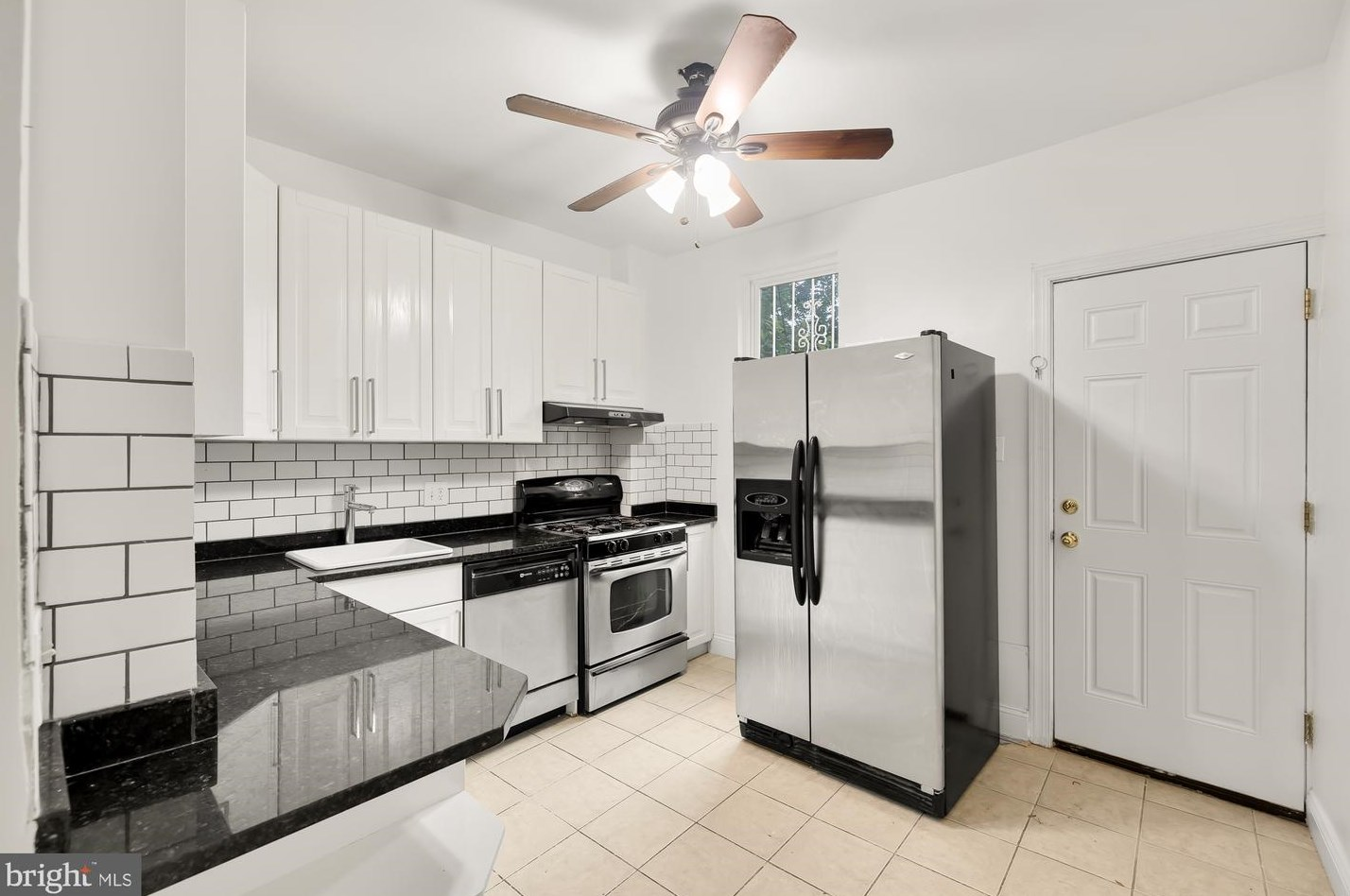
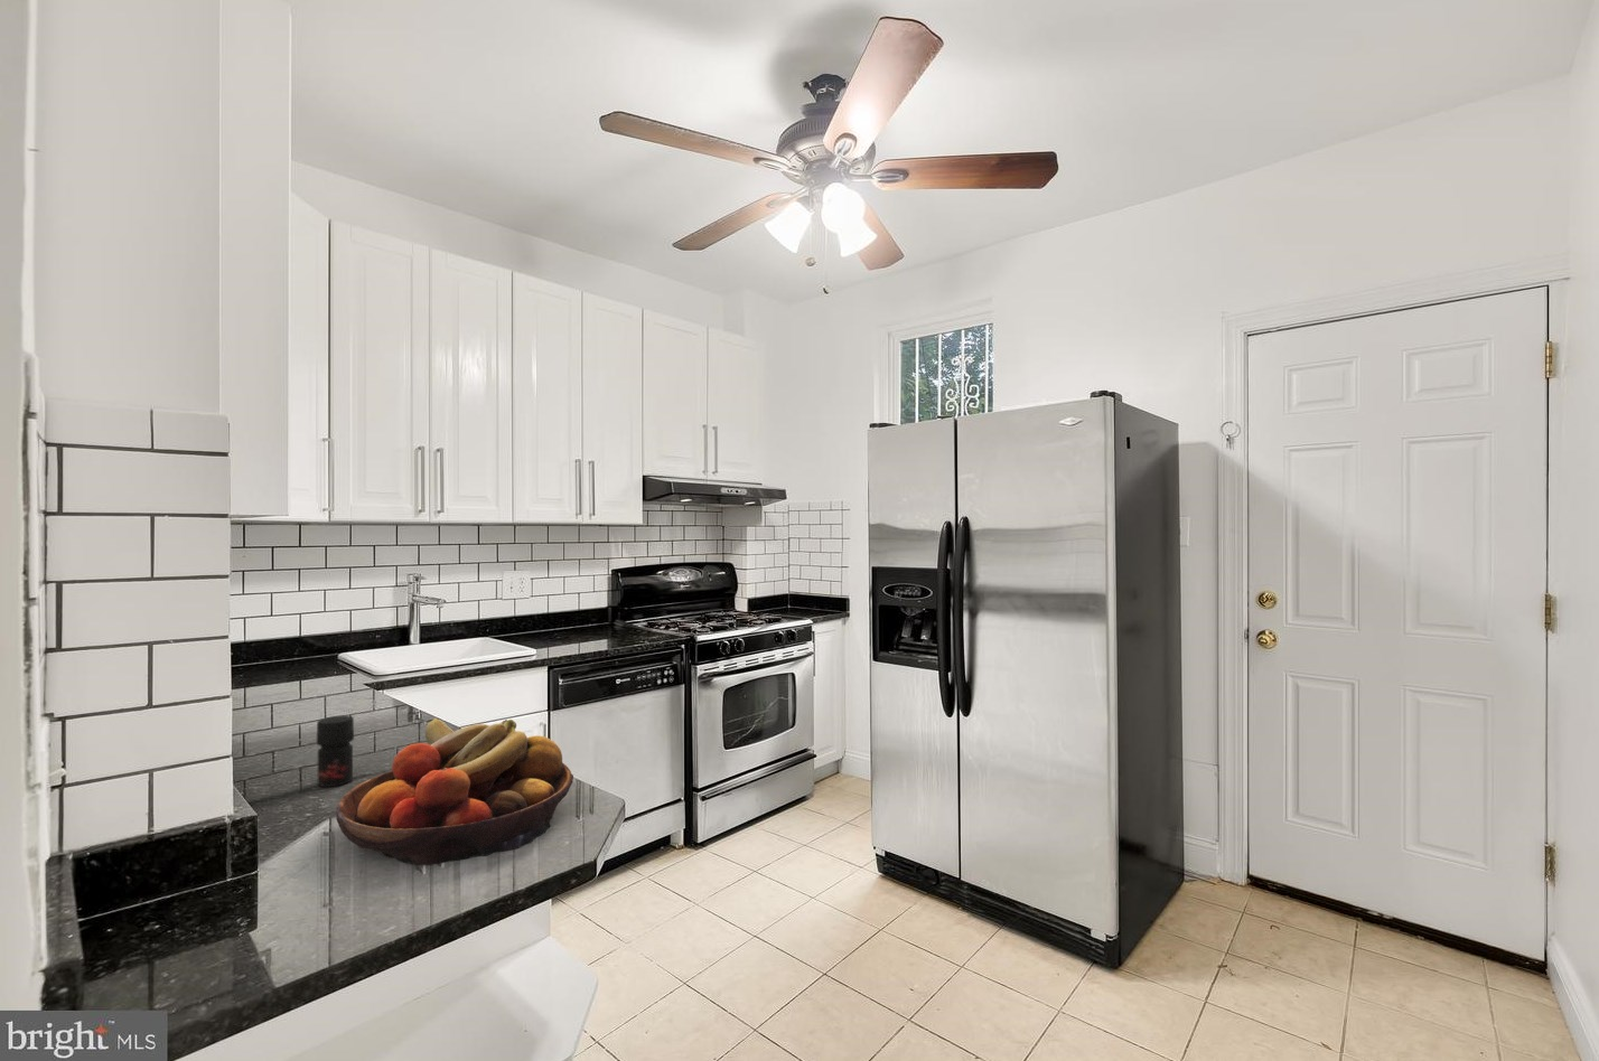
+ fruit bowl (460, 777)
+ jar (335, 750)
